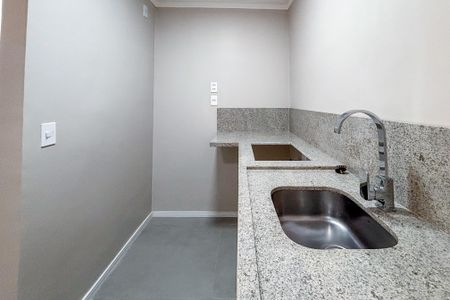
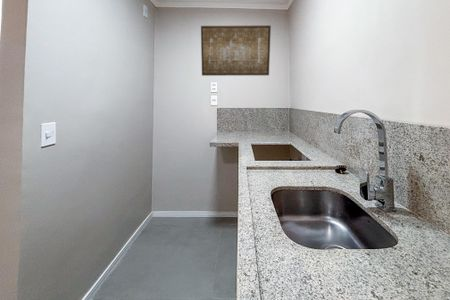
+ wall art (235, 51)
